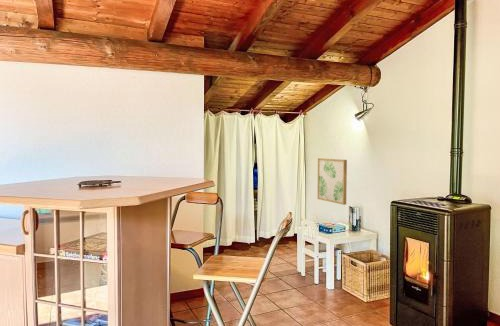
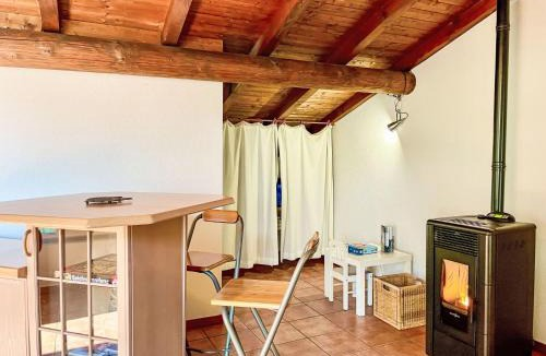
- wall art (331, 180)
